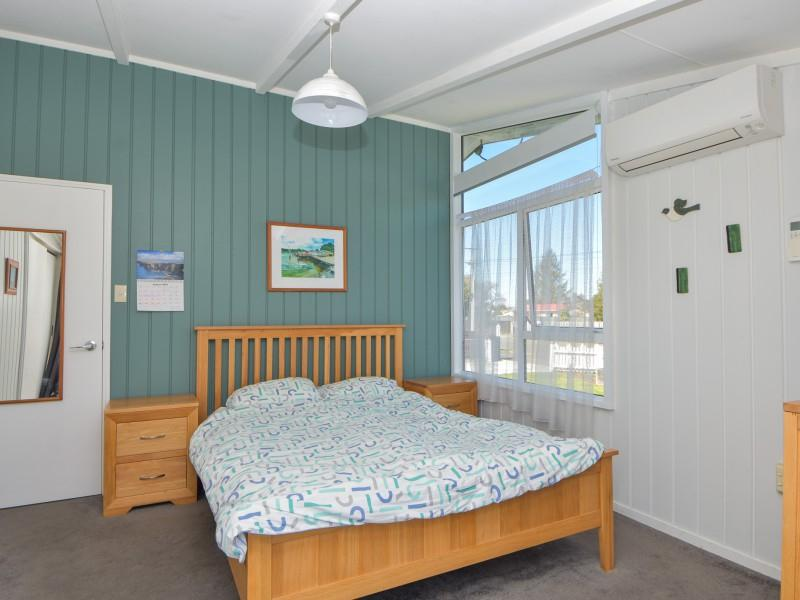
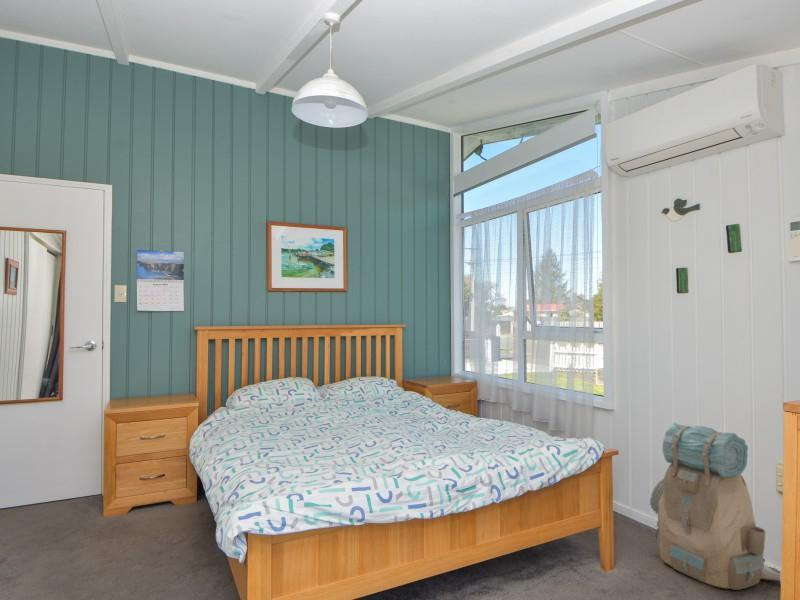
+ backpack (710, 496)
